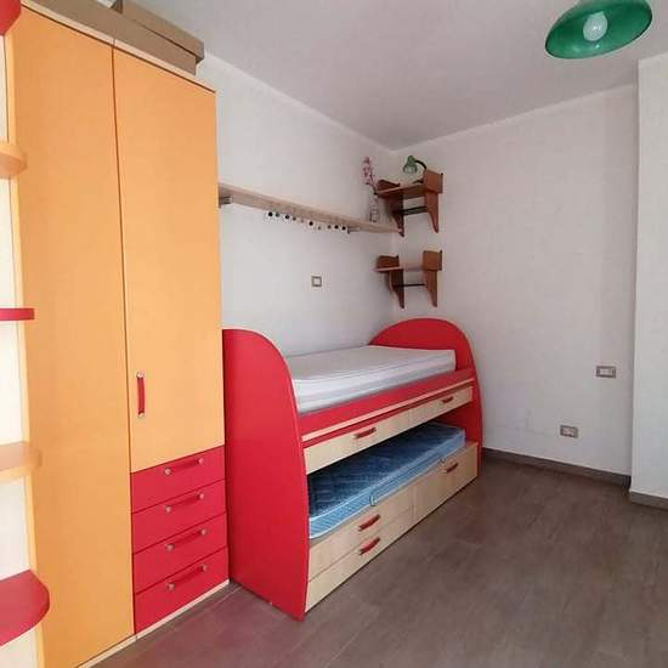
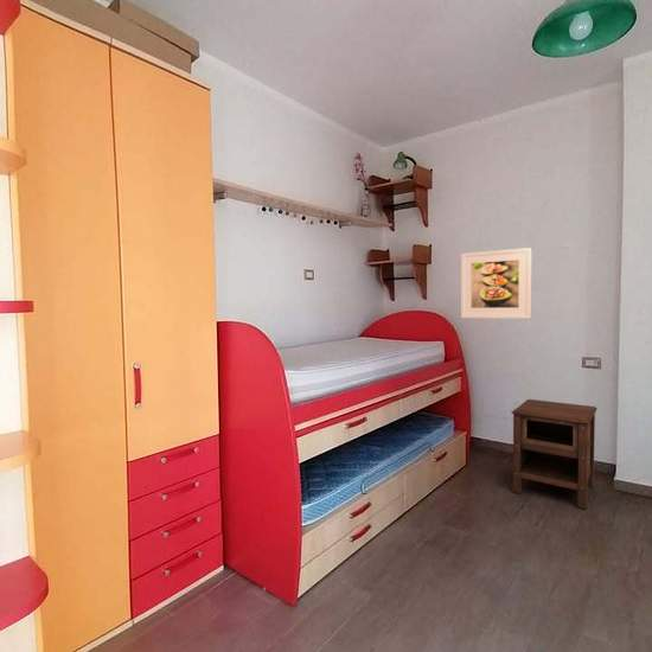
+ nightstand (554, 448)
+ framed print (494, 285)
